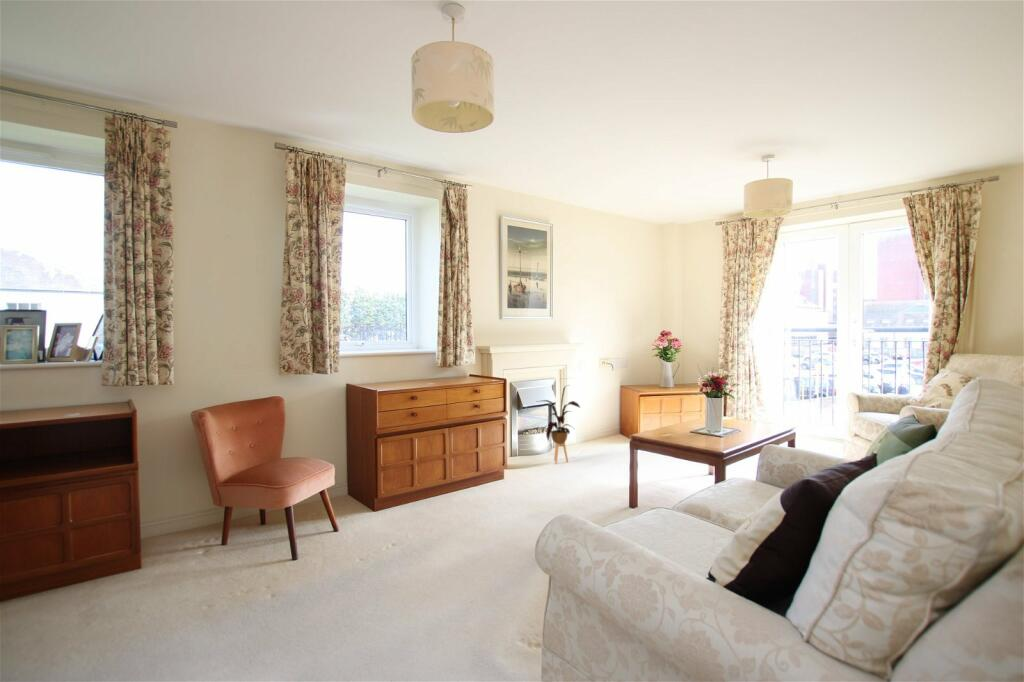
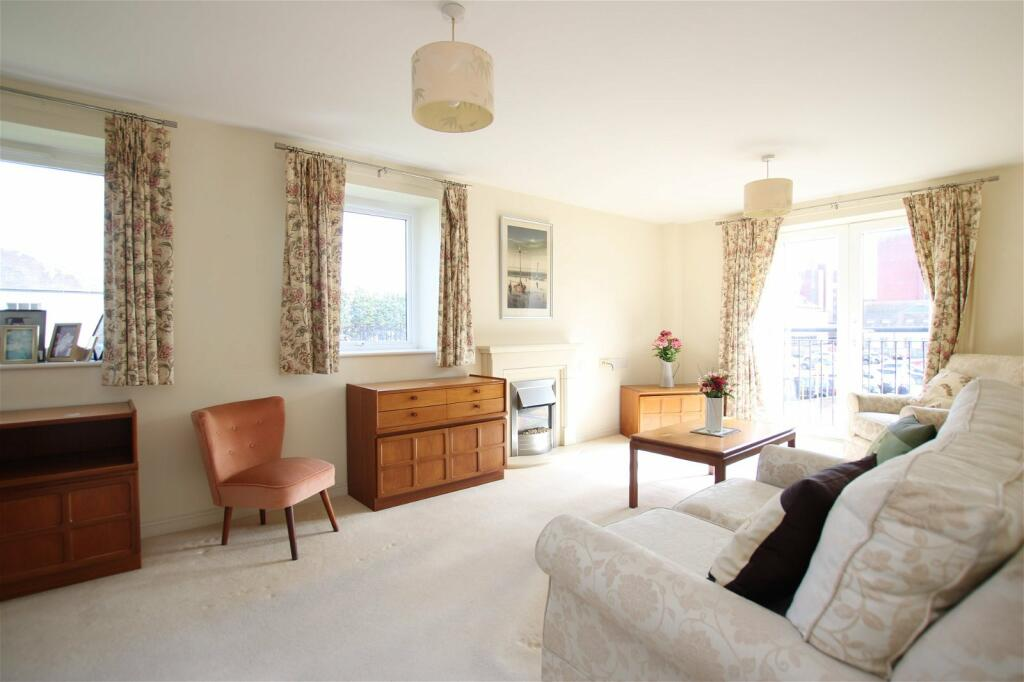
- house plant (556, 423)
